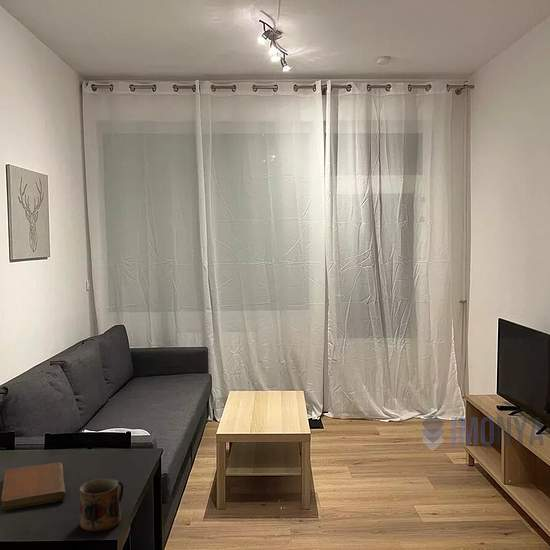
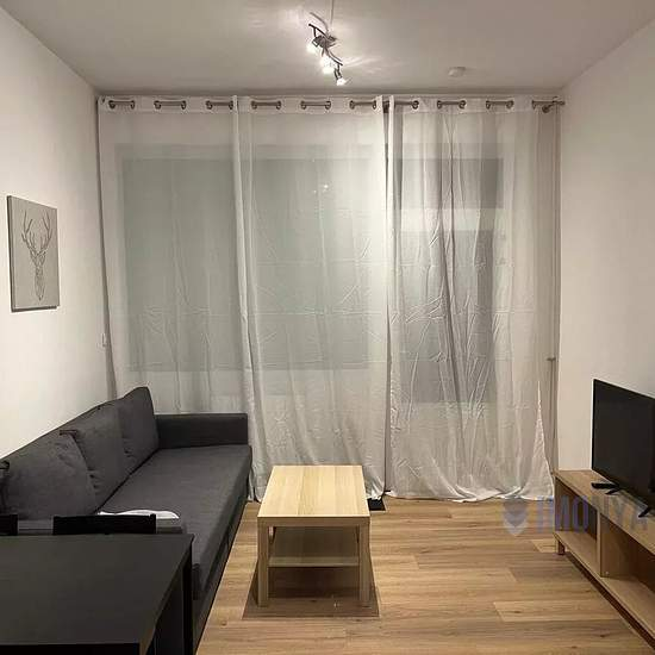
- notebook (34, 484)
- mug (101, 502)
